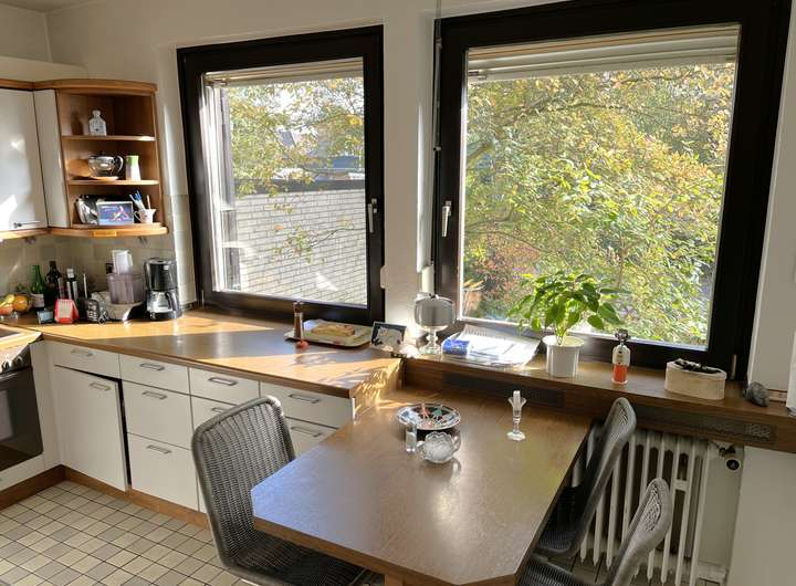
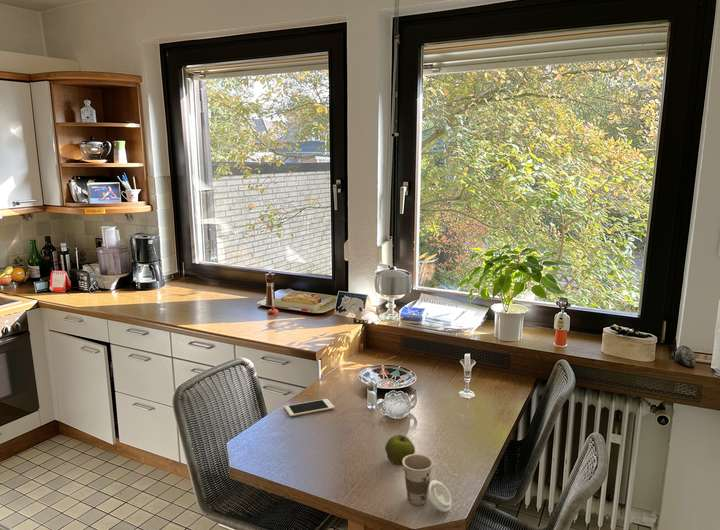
+ apple (400, 448)
+ cell phone (309, 407)
+ cup (426, 483)
